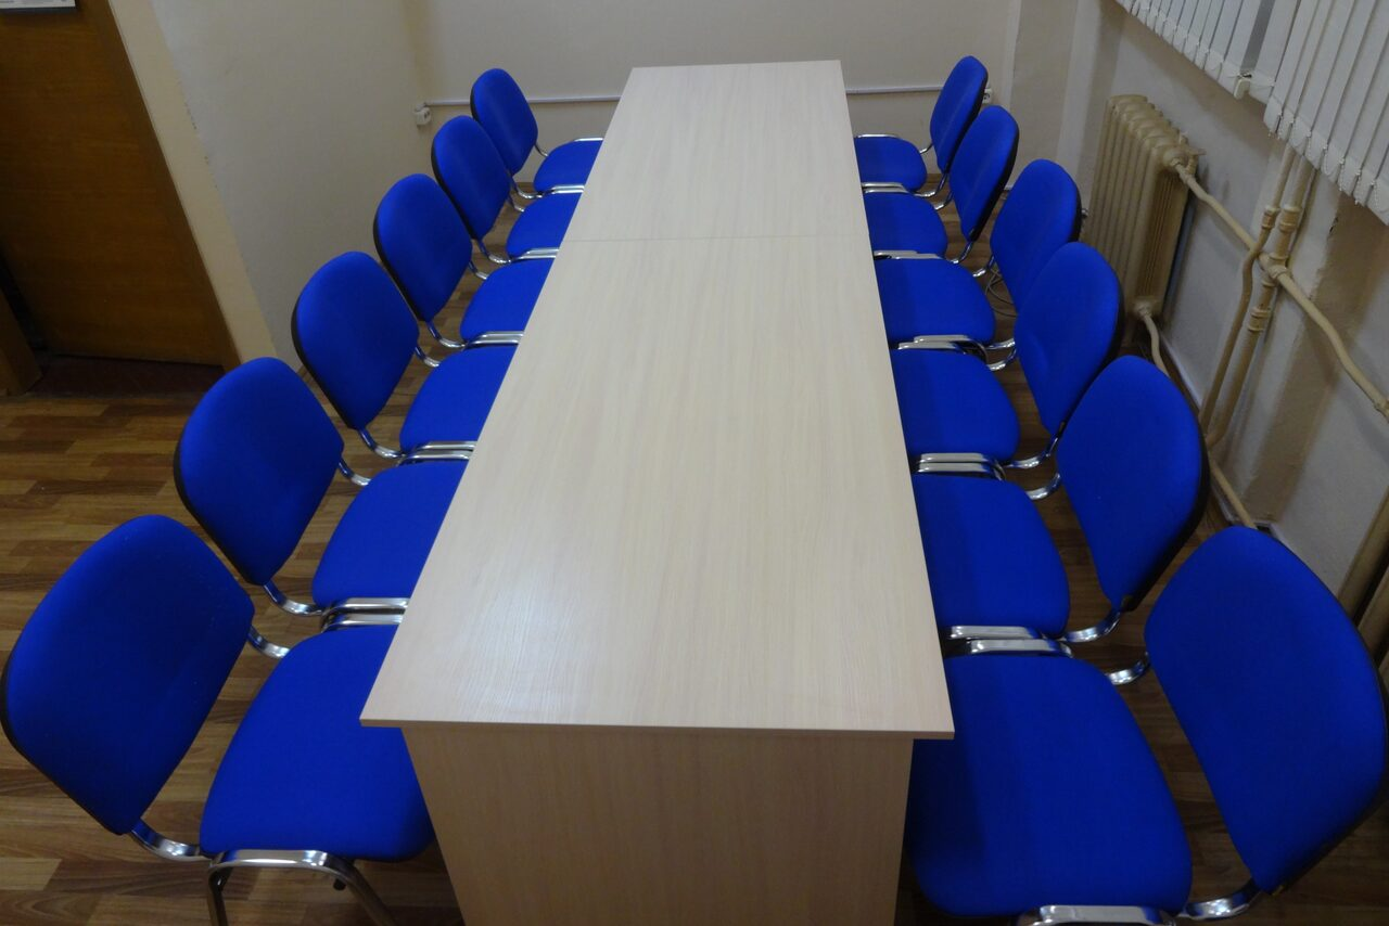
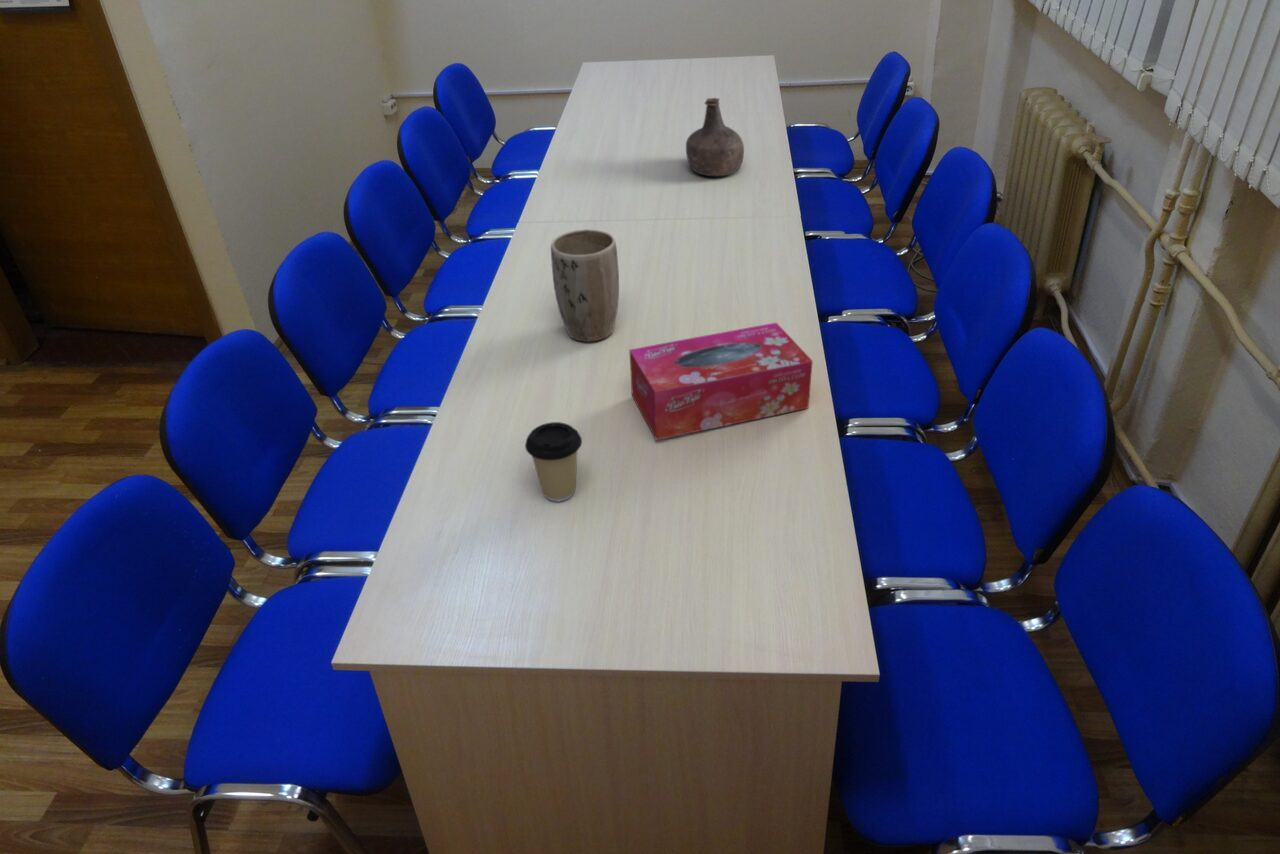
+ tissue box (718, 378)
+ bottle (714, 135)
+ plant pot (587, 287)
+ coffee cup (556, 463)
